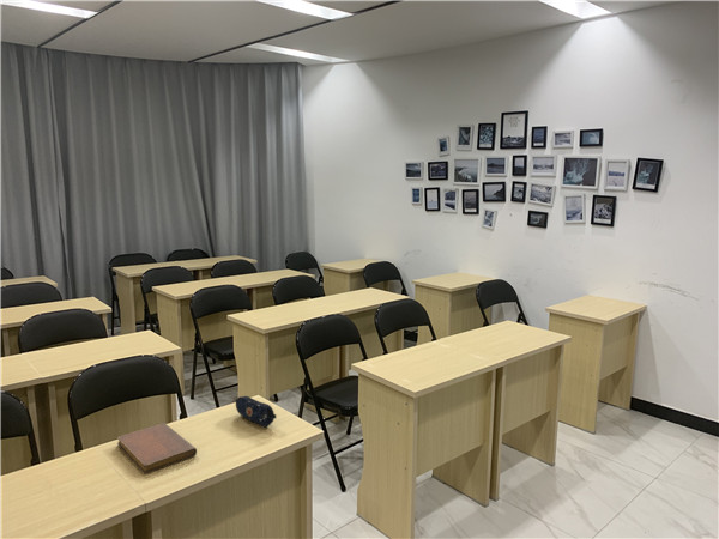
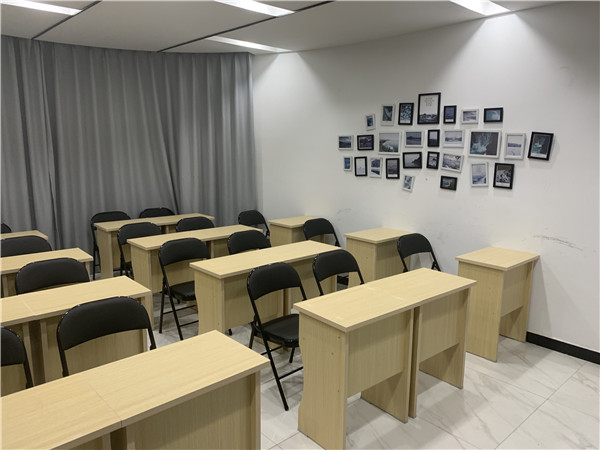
- notebook (156, 446)
- pencil case (254, 410)
